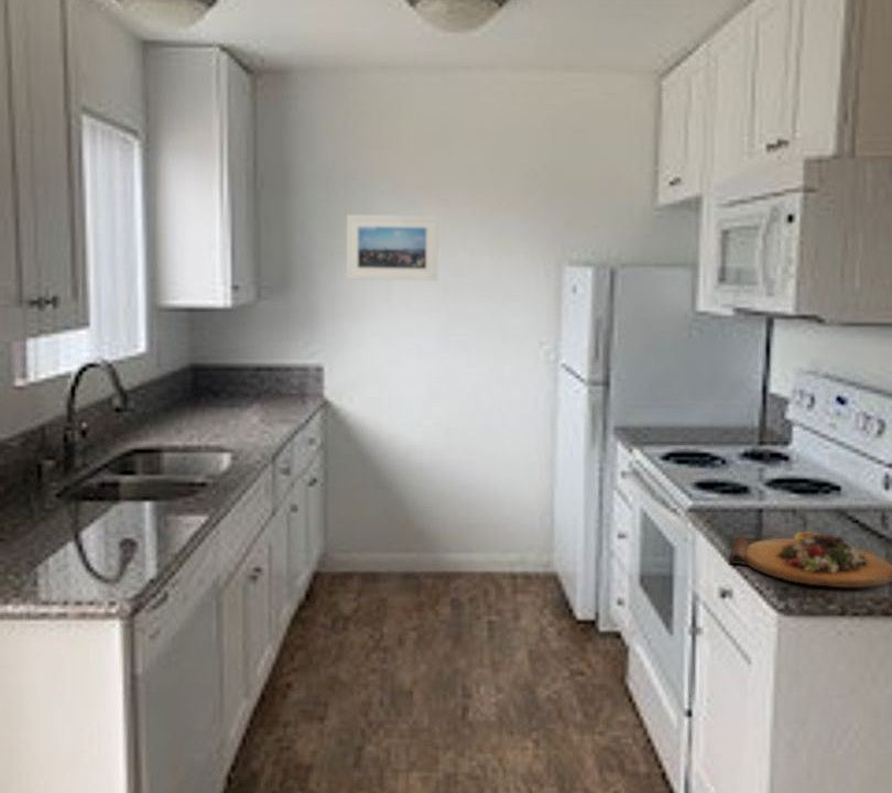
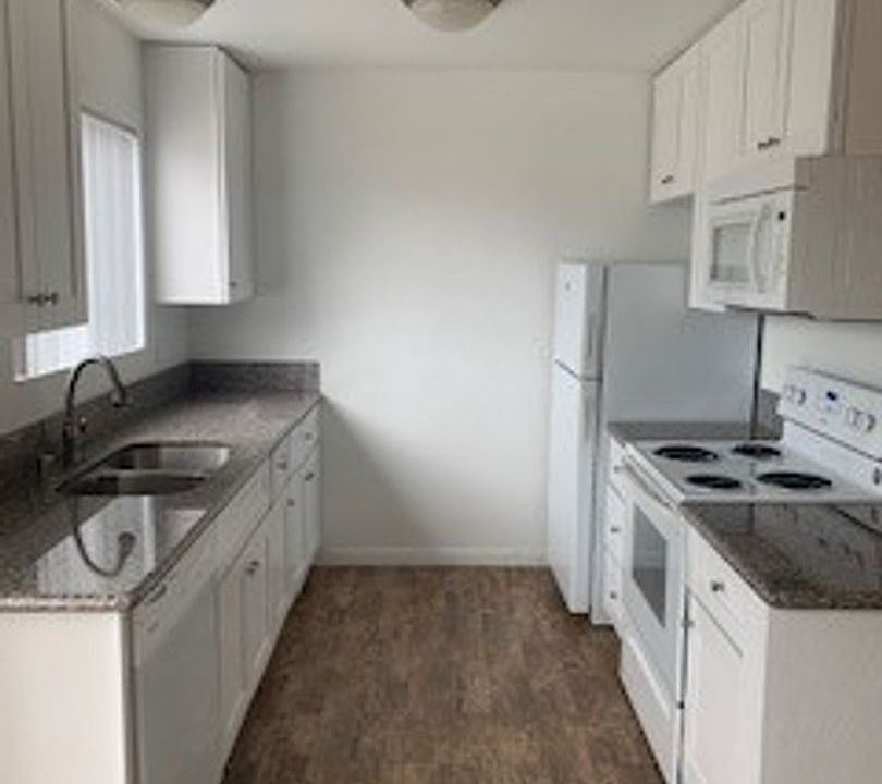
- cutting board (809, 546)
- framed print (392, 247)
